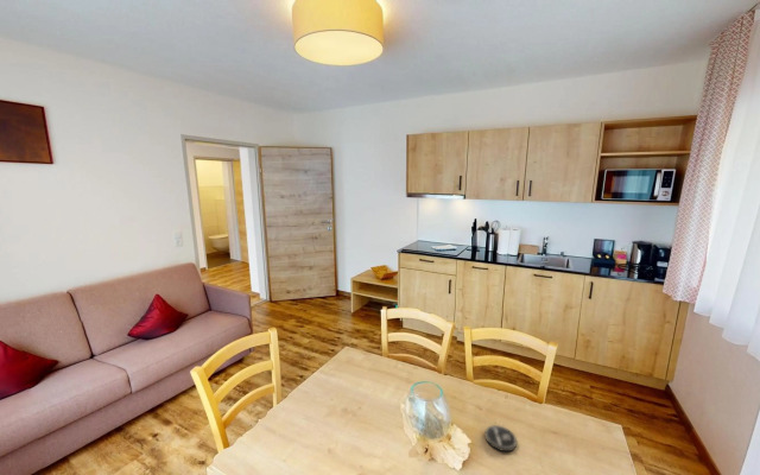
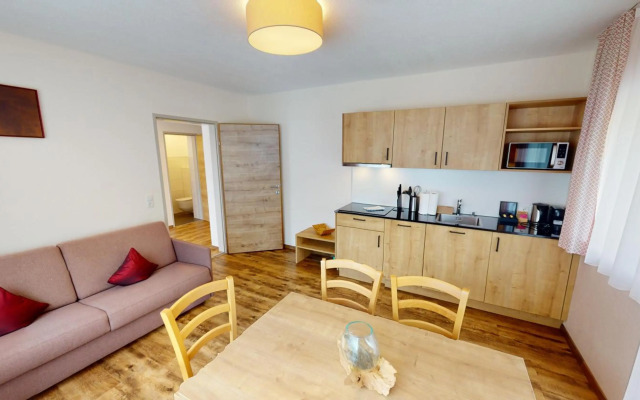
- coaster (500, 437)
